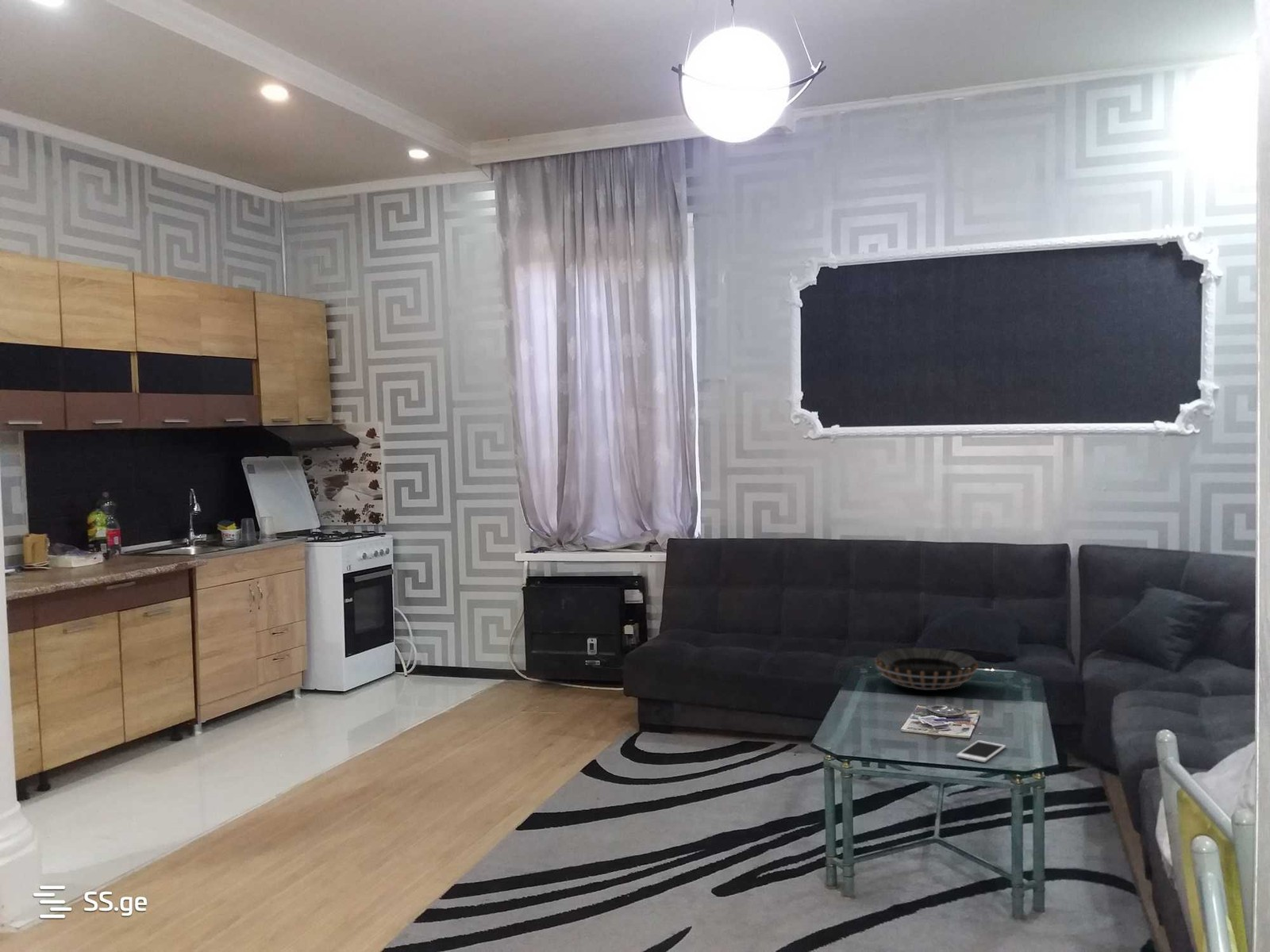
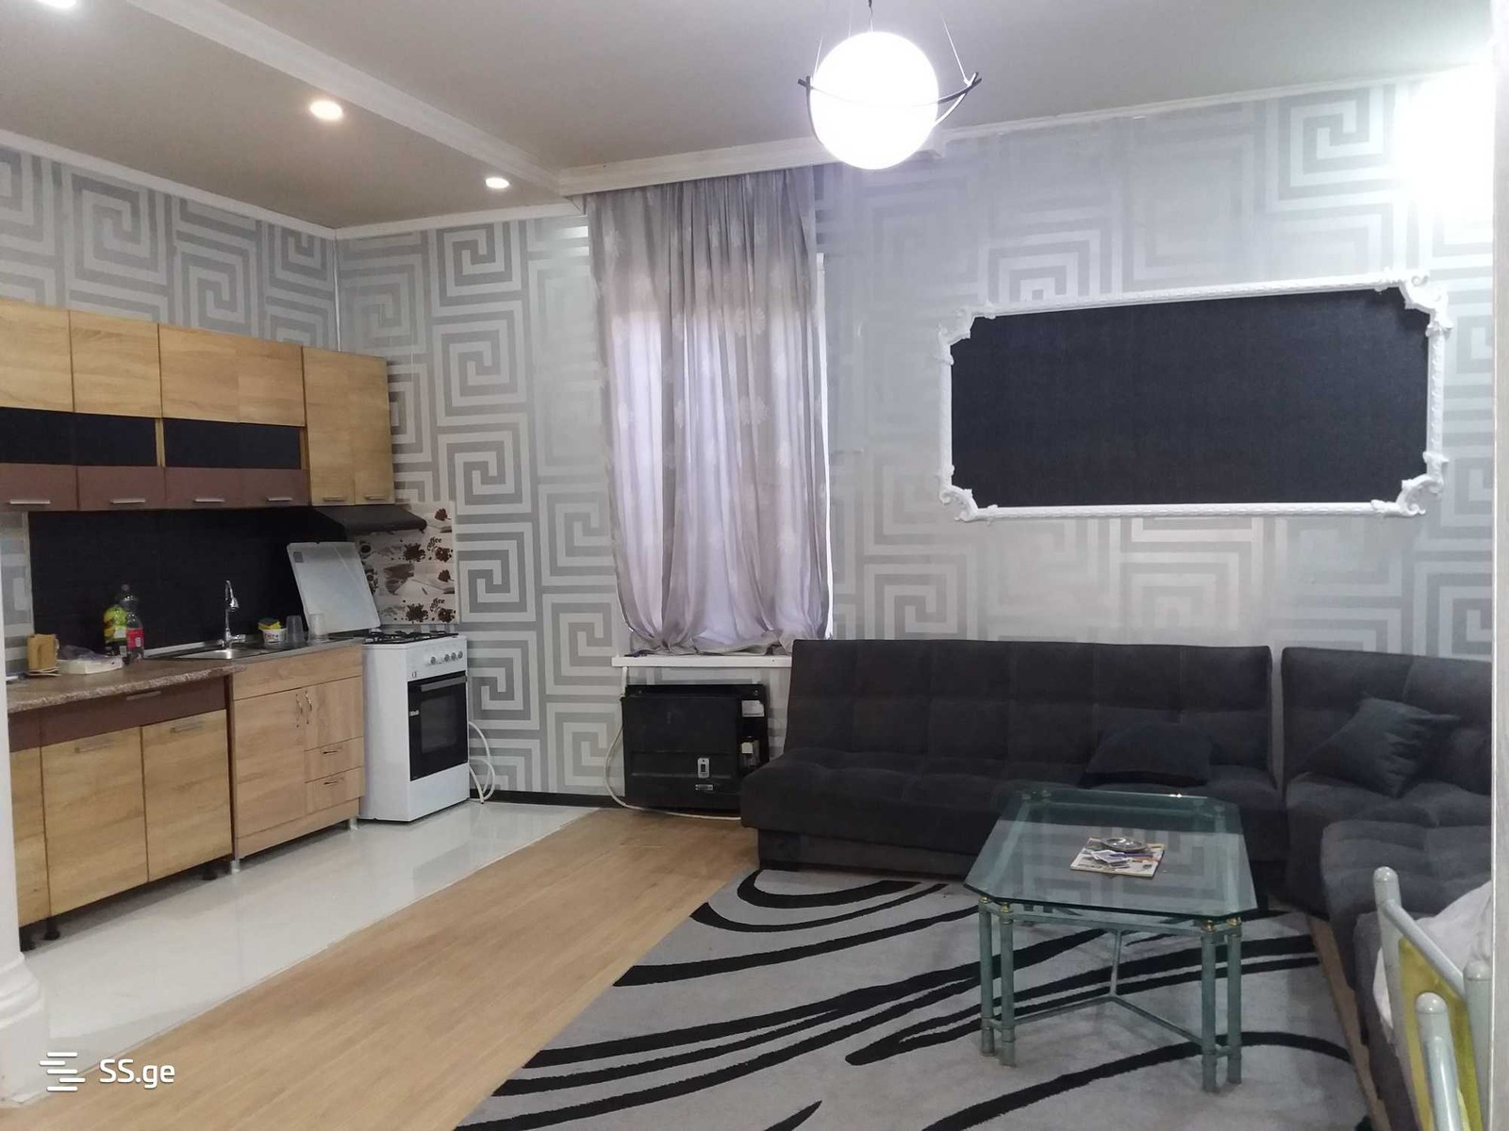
- decorative bowl (926, 671)
- cell phone (981, 750)
